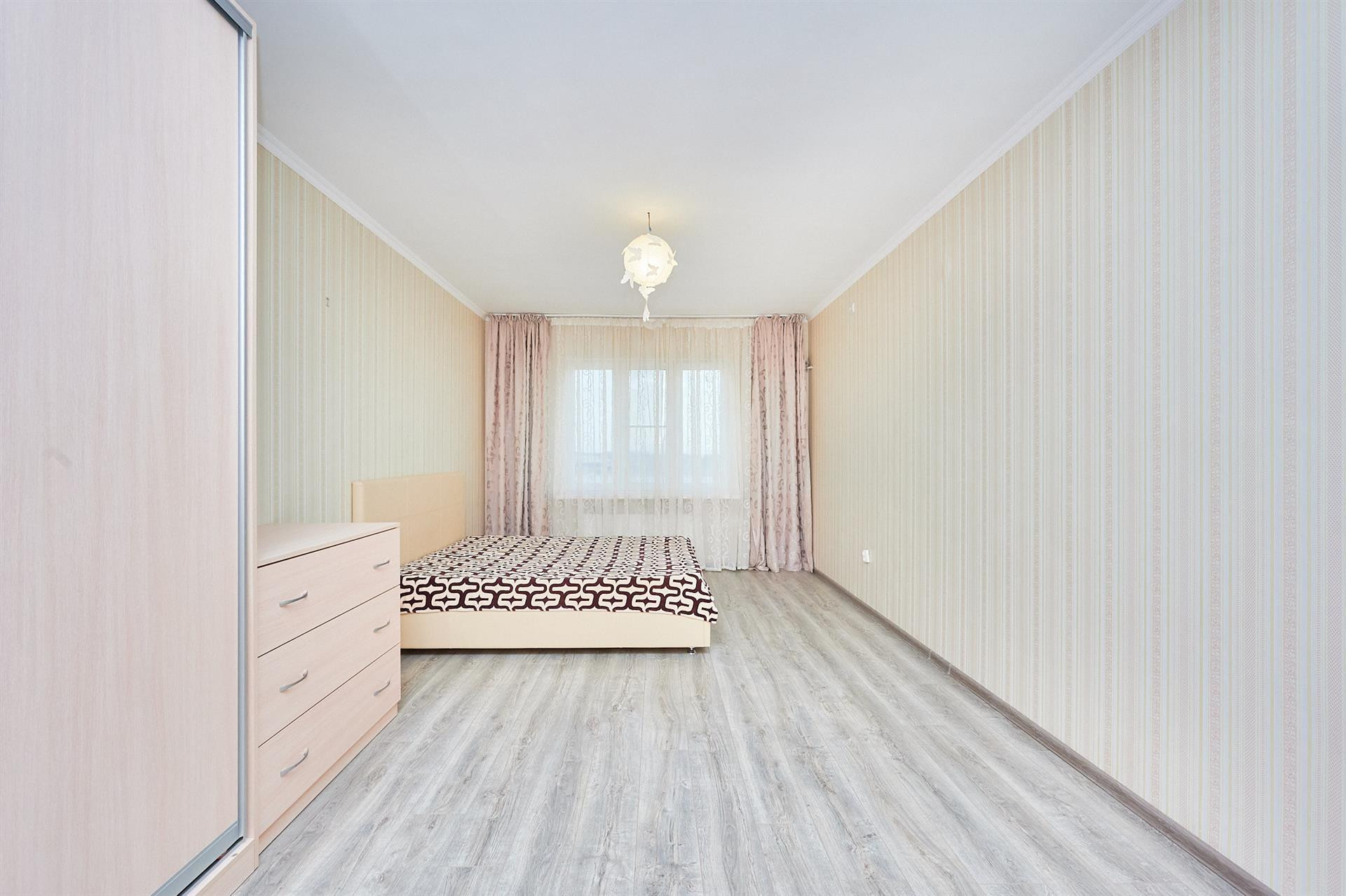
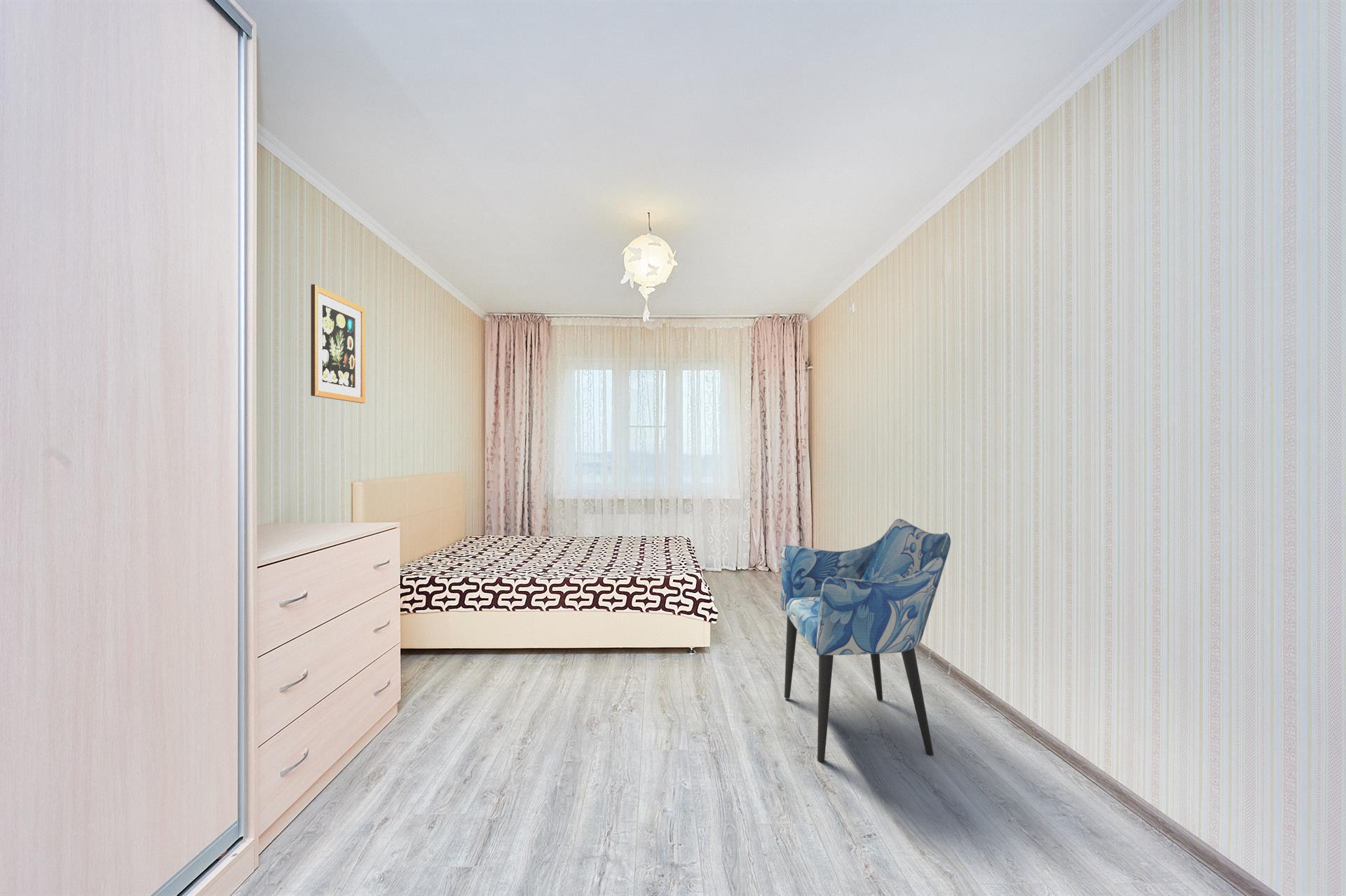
+ armchair (864, 625)
+ wall art (340, 348)
